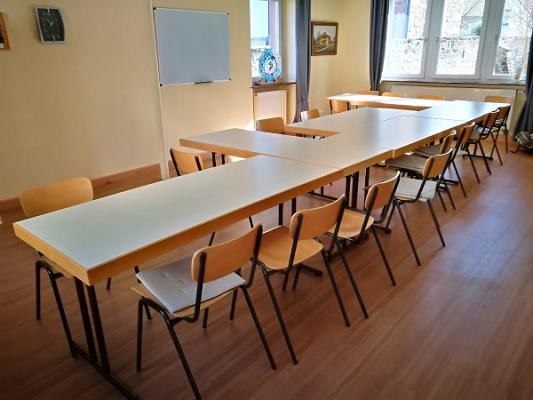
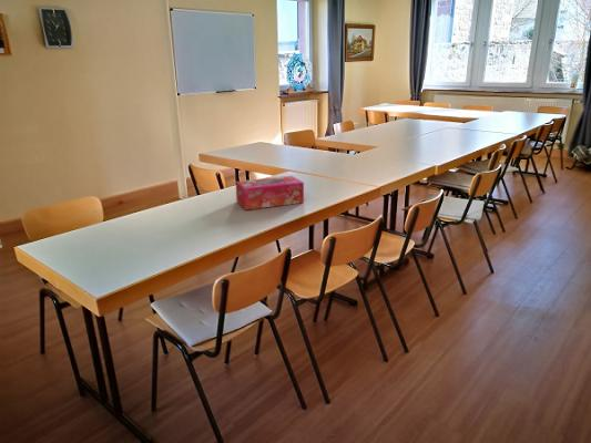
+ tissue box (269, 192)
